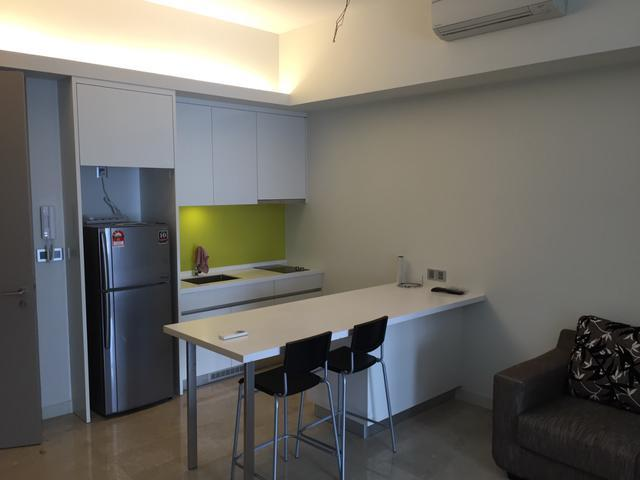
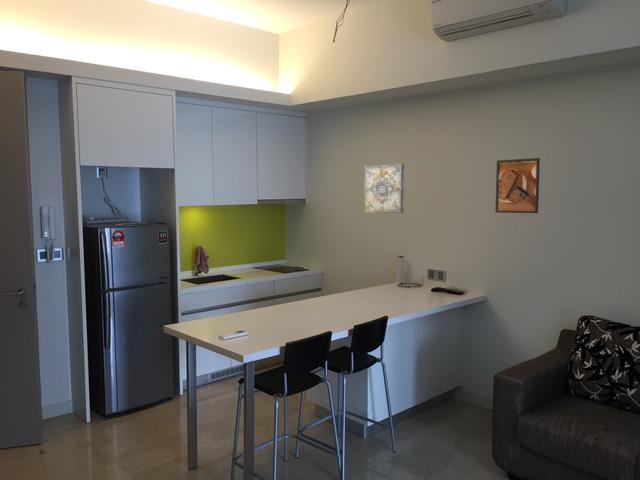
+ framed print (516, 186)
+ wall art (383, 189)
